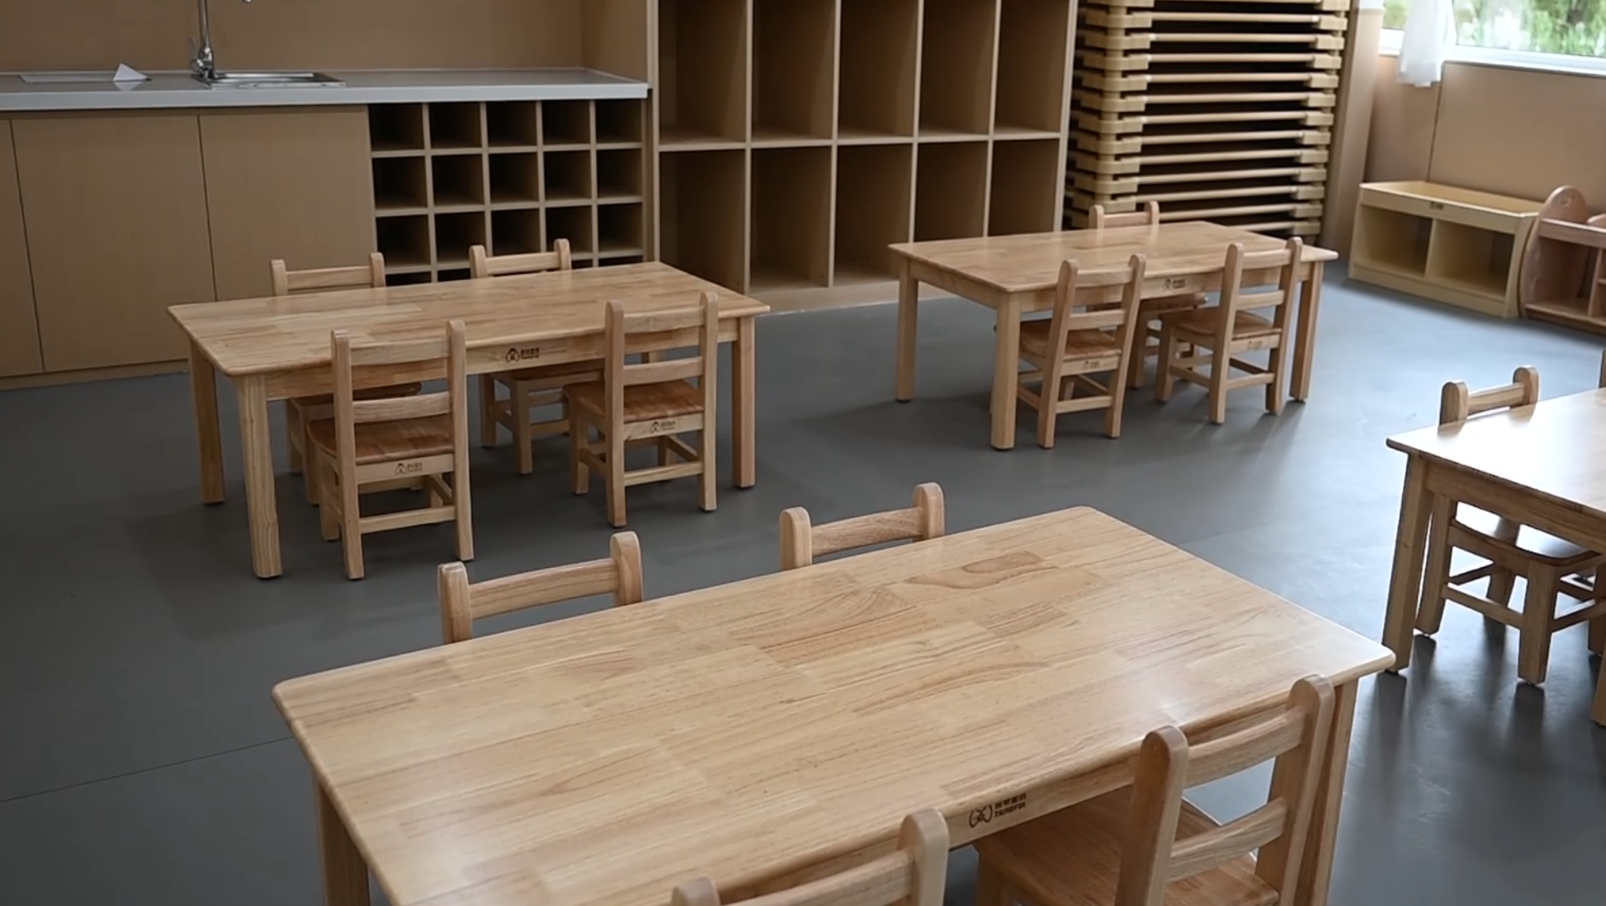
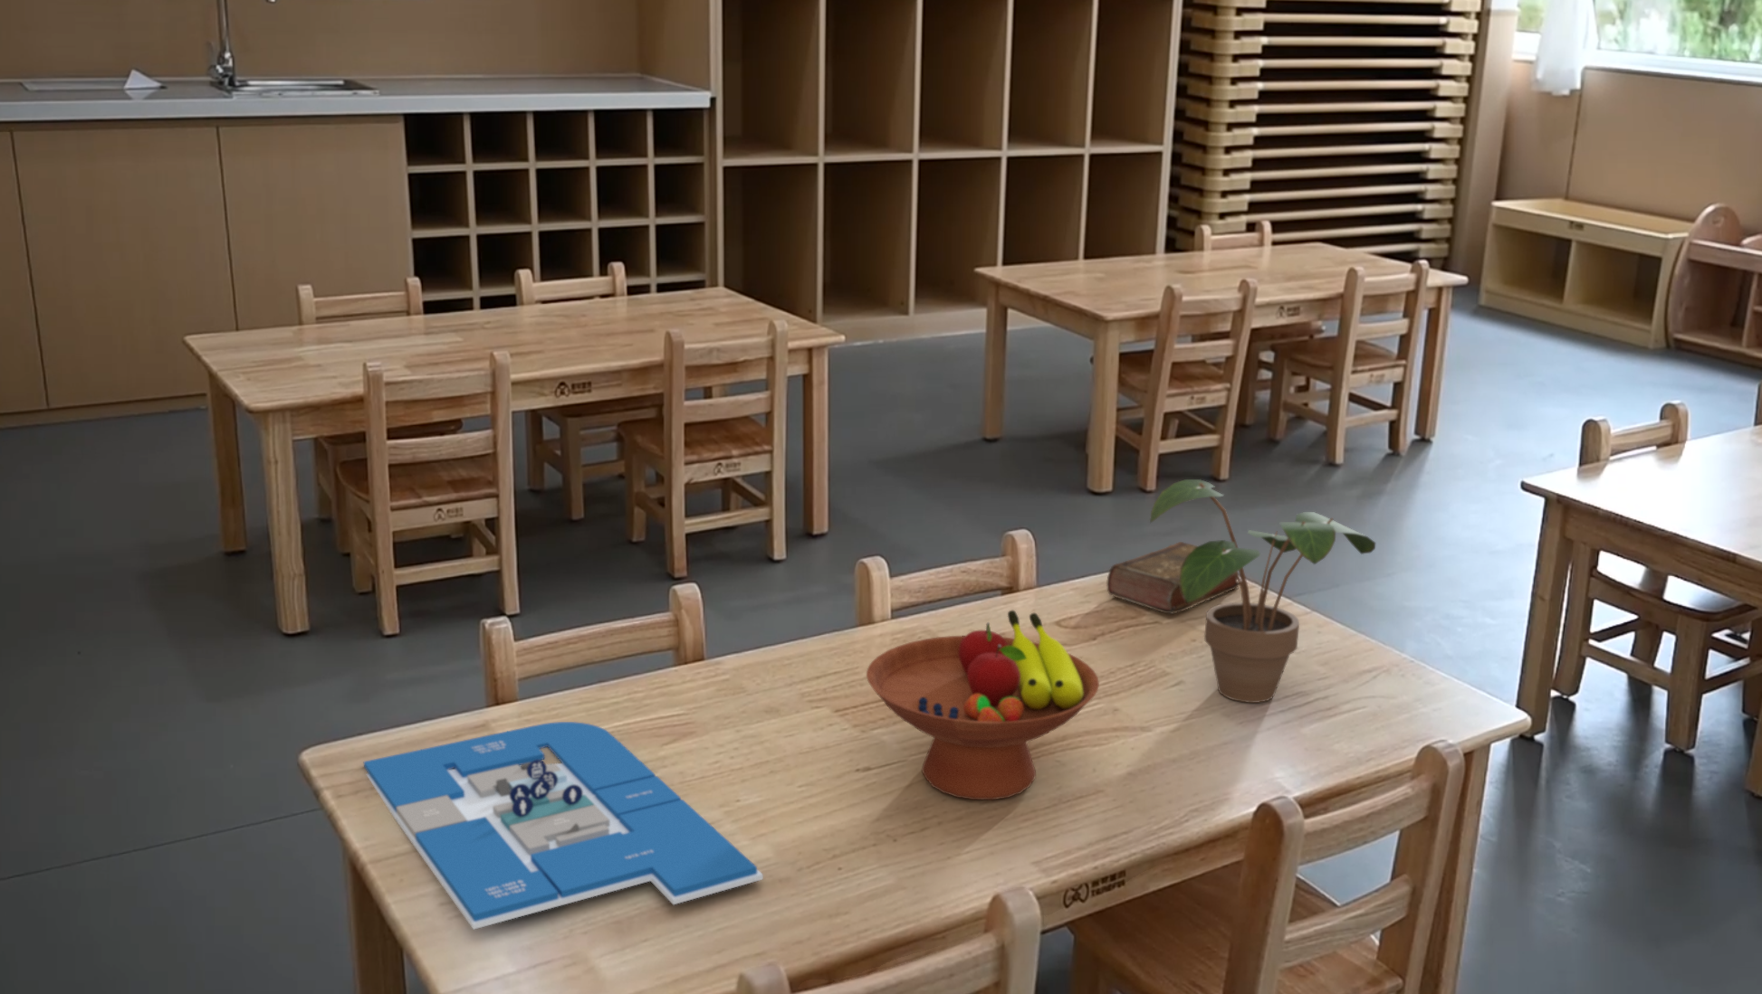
+ book (1175, 576)
+ board game (548, 807)
+ fruit bowl (980, 707)
+ potted plant (1260, 590)
